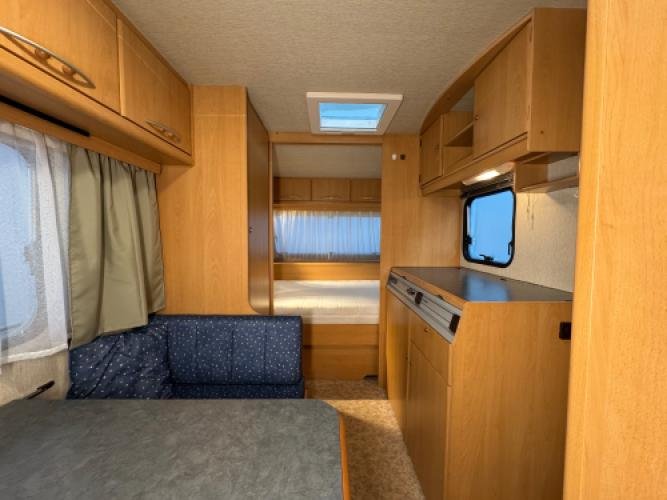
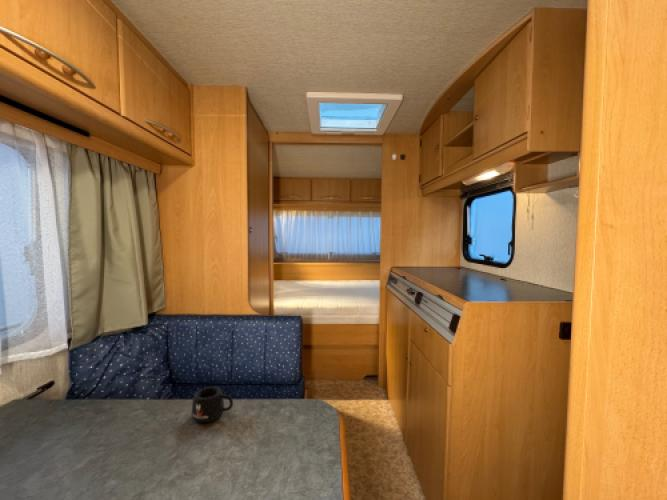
+ mug (213, 404)
